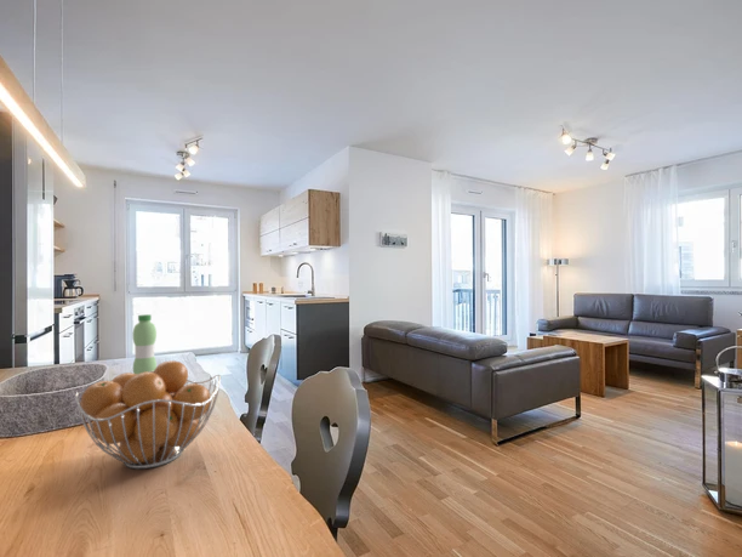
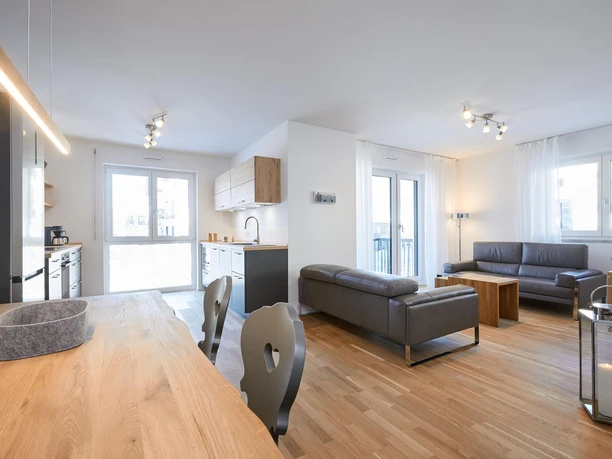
- water bottle (144, 346)
- fruit basket (154, 410)
